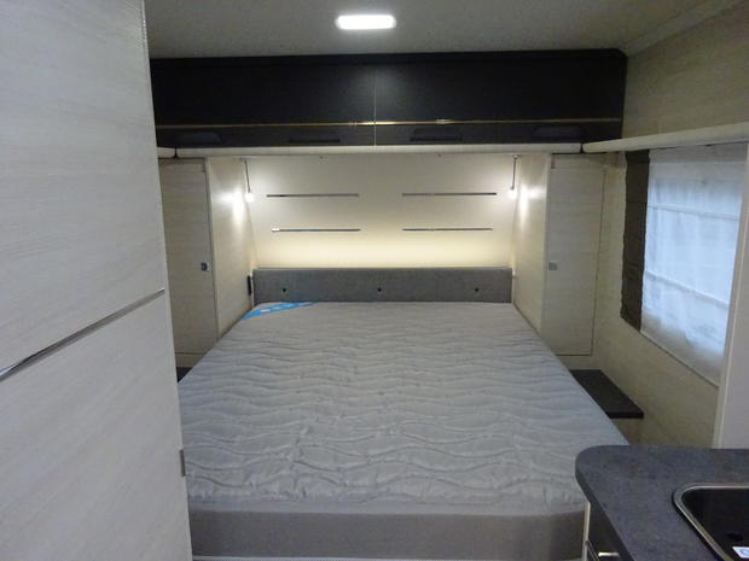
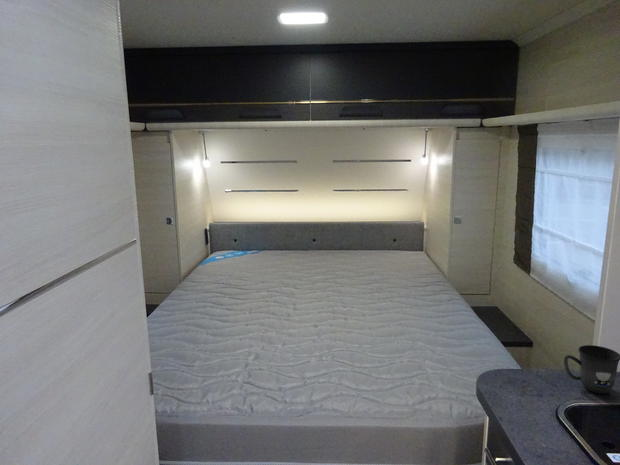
+ mug (590, 369)
